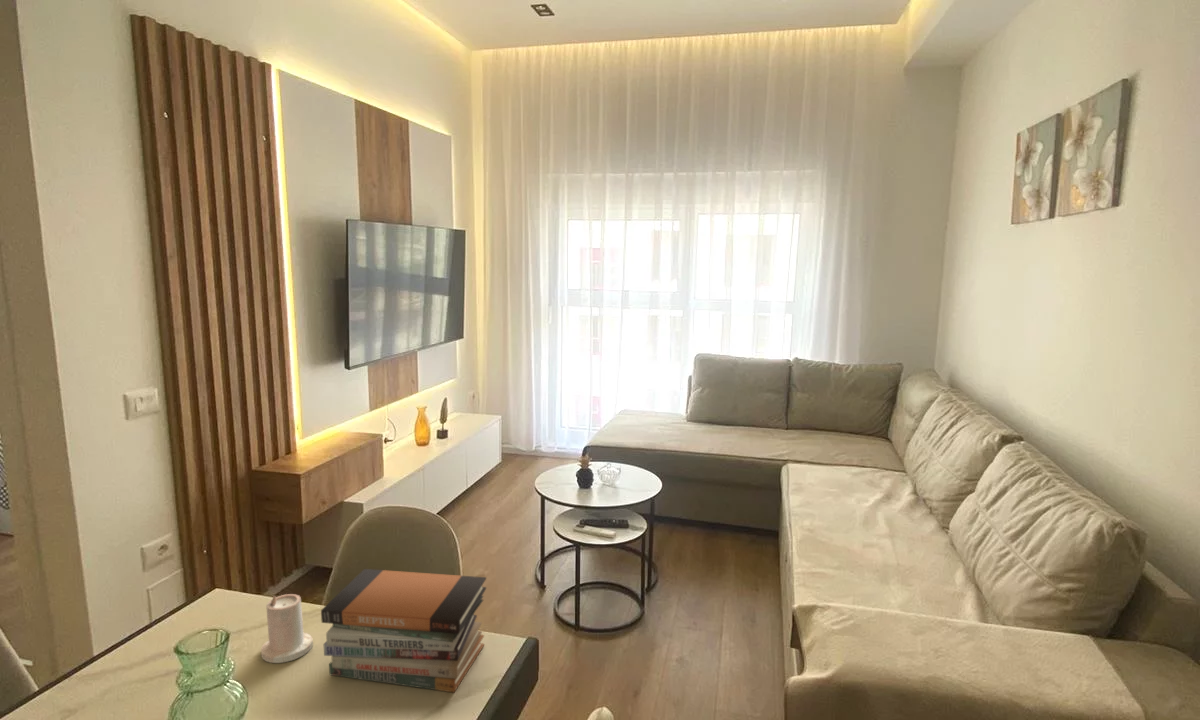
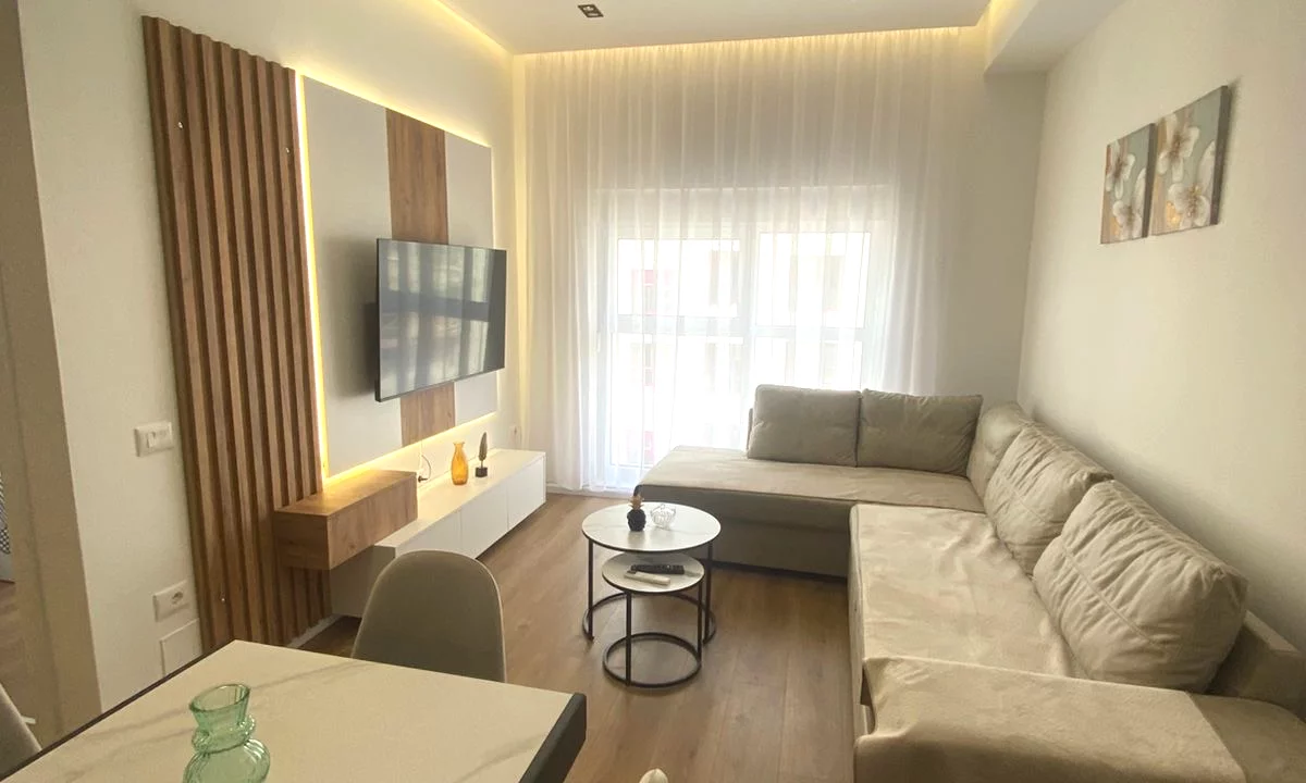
- candle (285, 621)
- book stack (407, 626)
